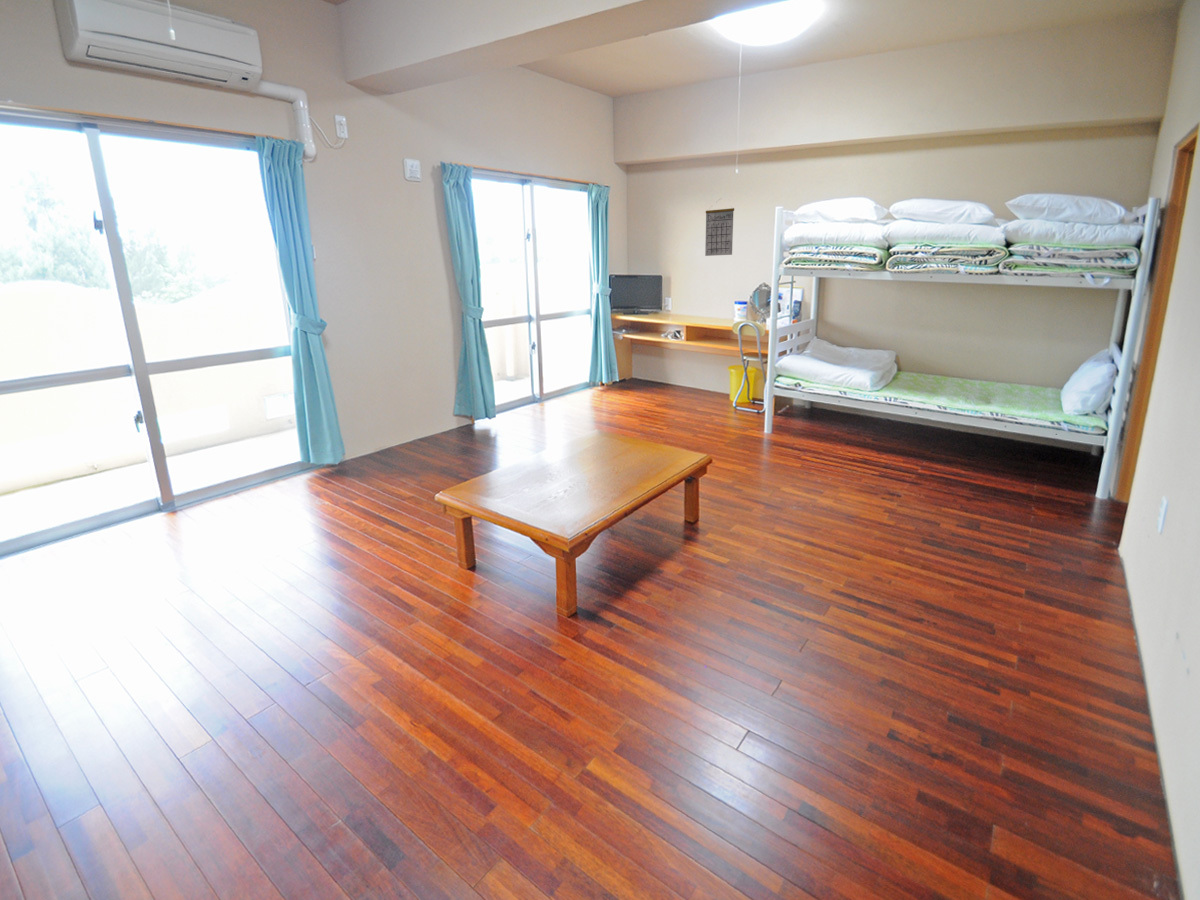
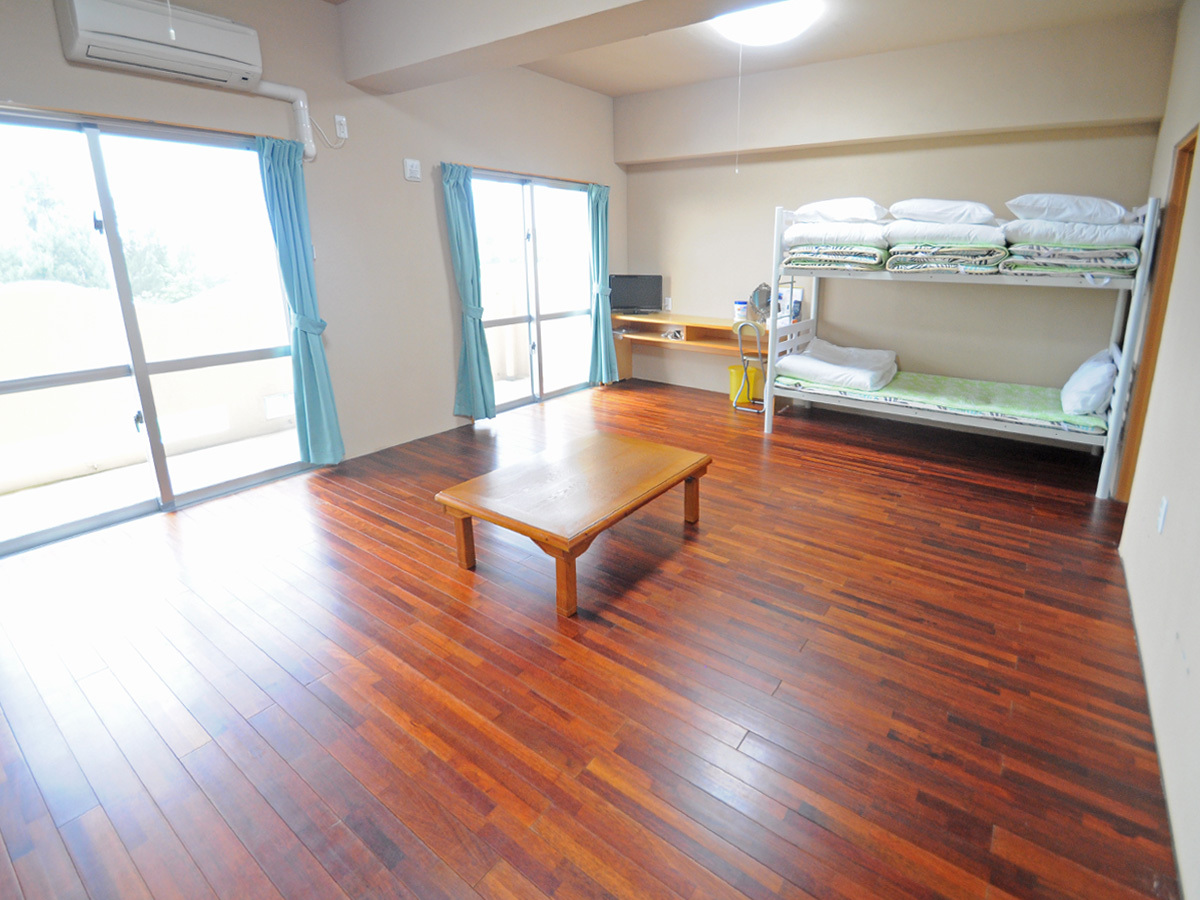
- calendar (719, 227)
